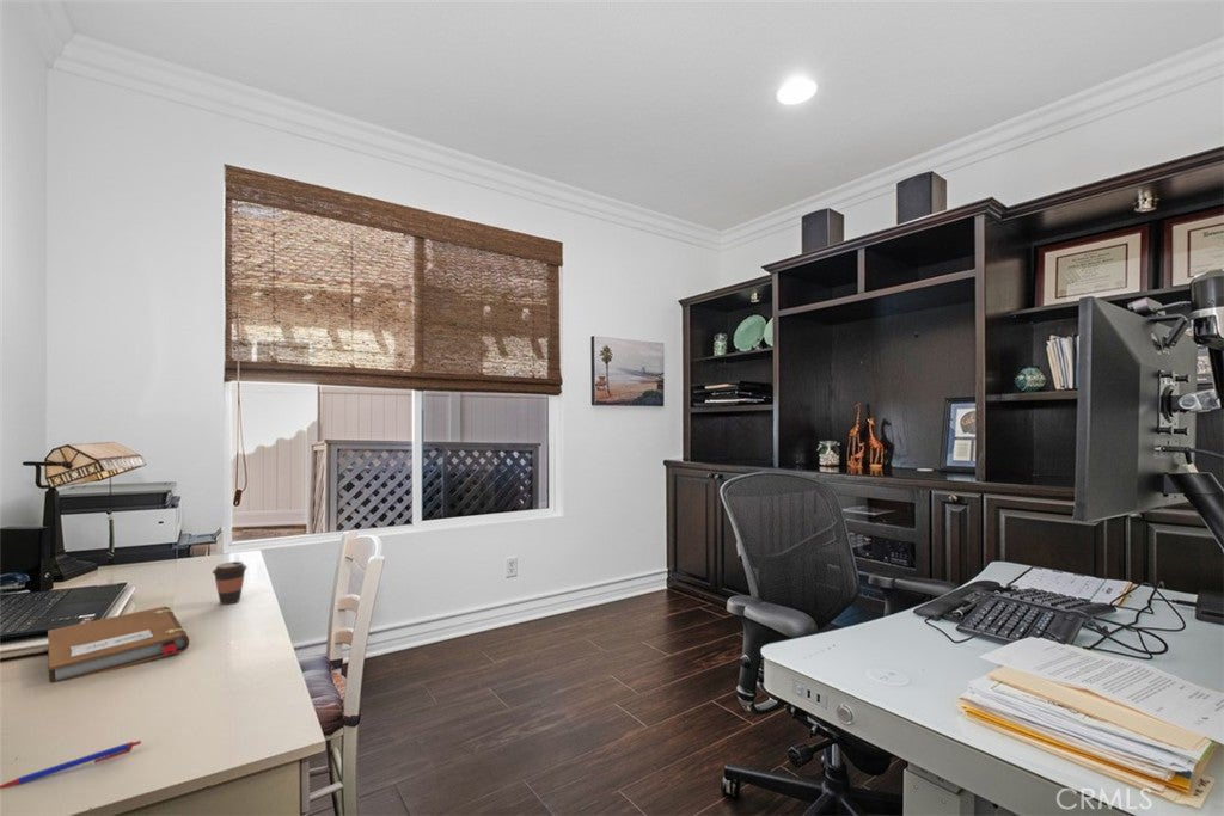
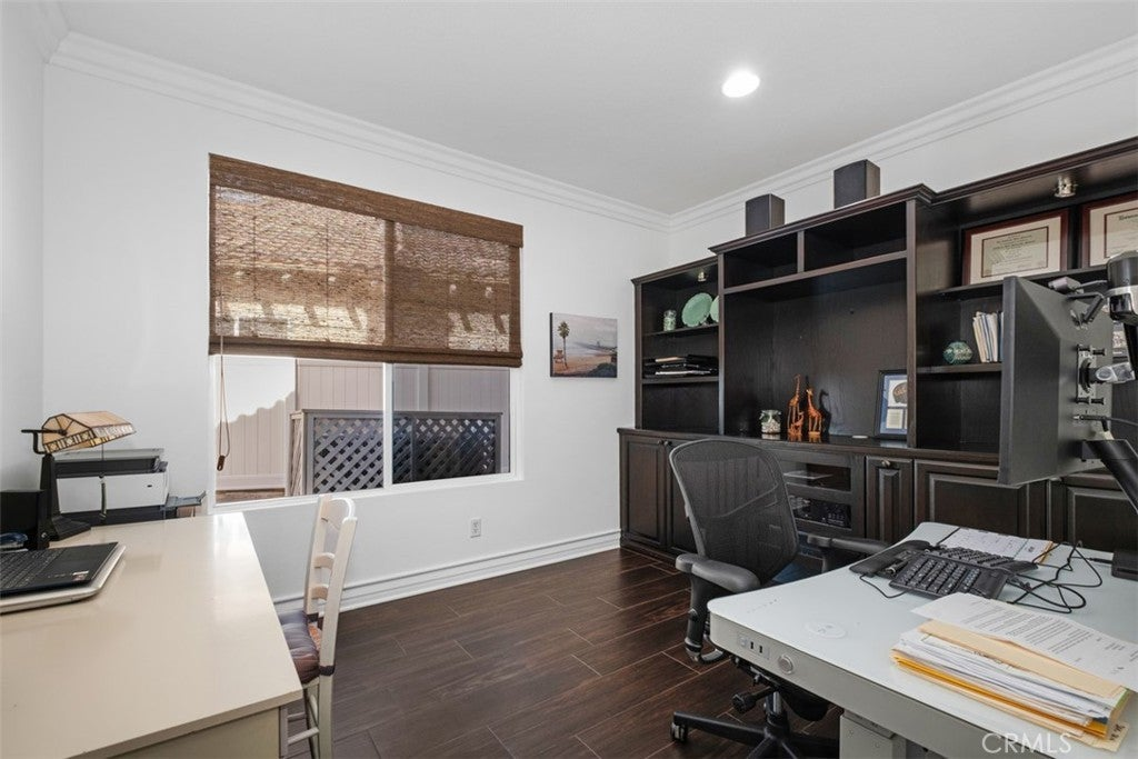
- notebook (118, 640)
- pen (72, 763)
- coffee cup (230, 583)
